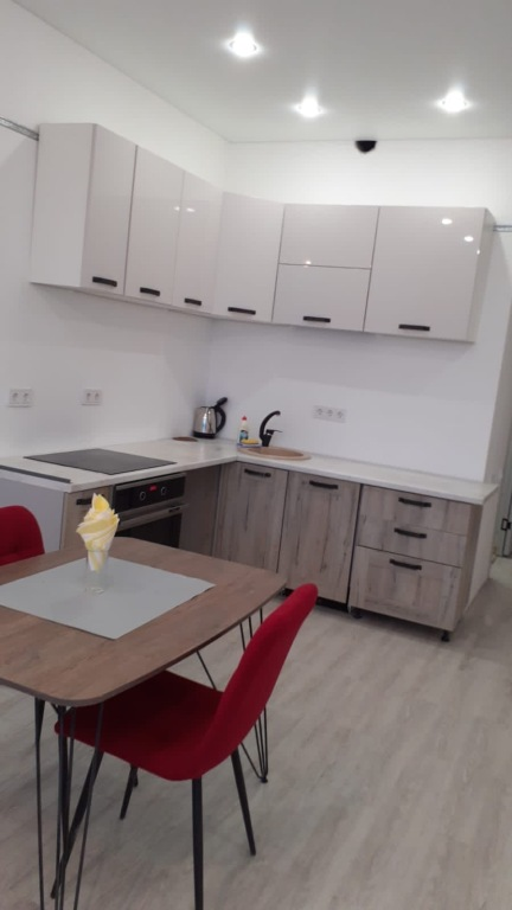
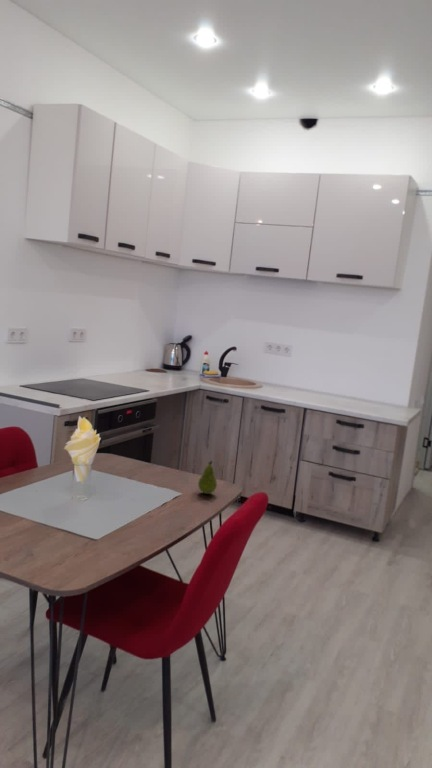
+ fruit (208, 476)
